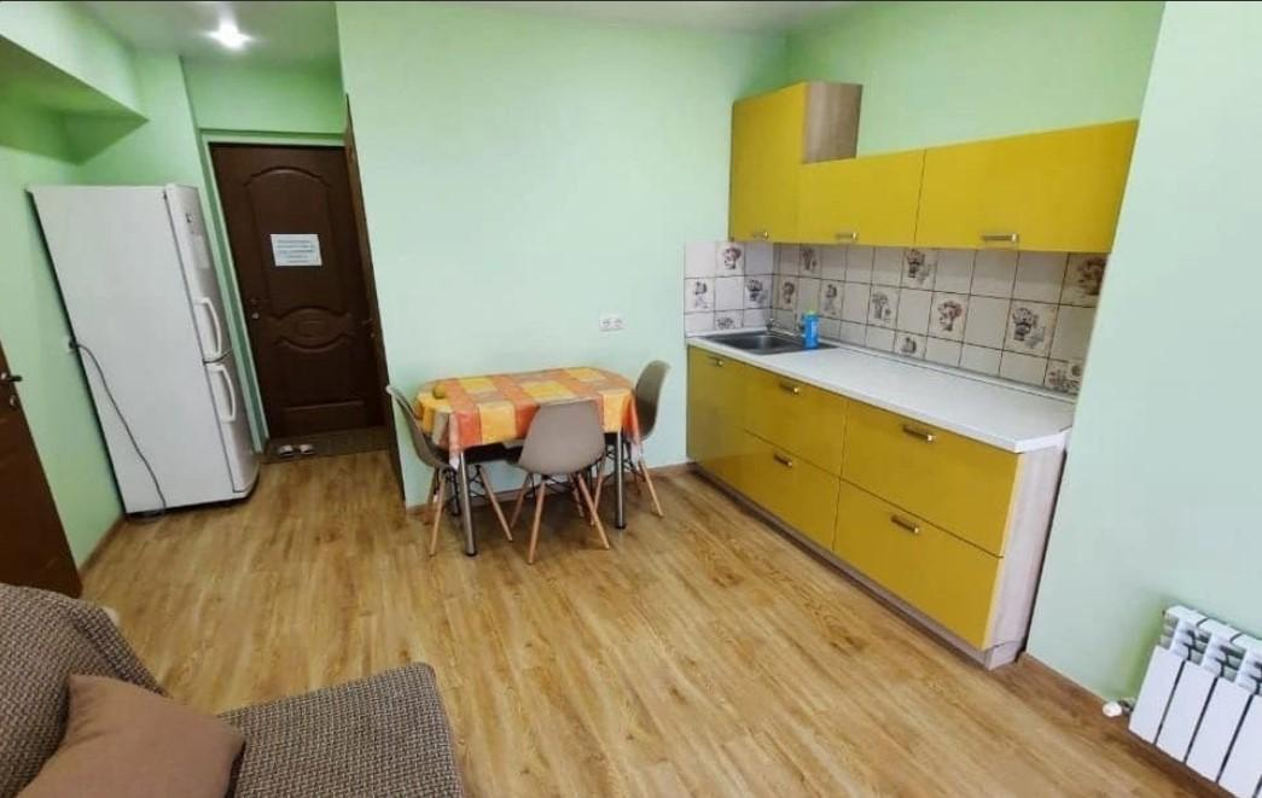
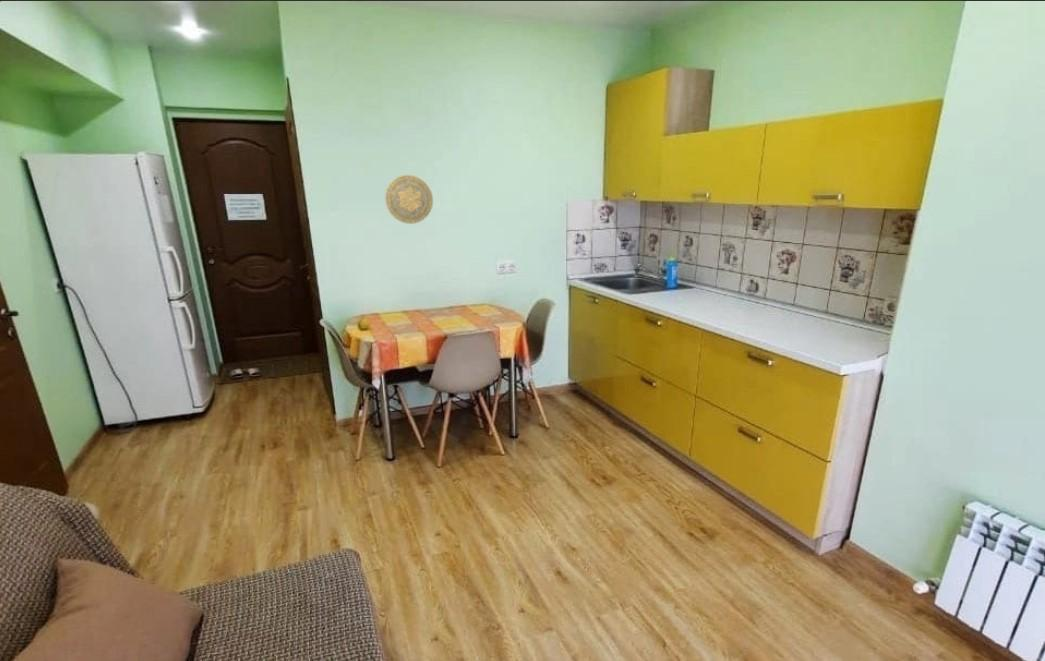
+ decorative plate (409, 199)
